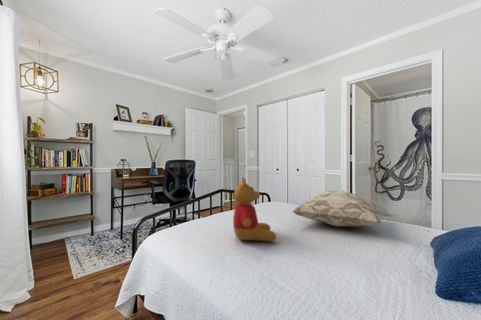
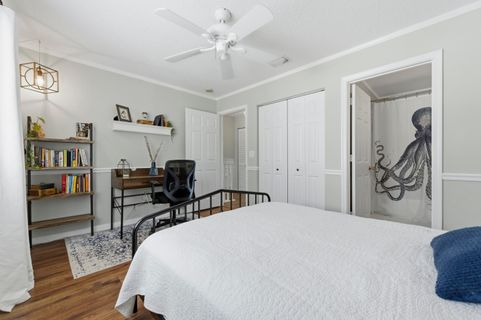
- decorative pillow (337, 207)
- stuffed bear (253, 207)
